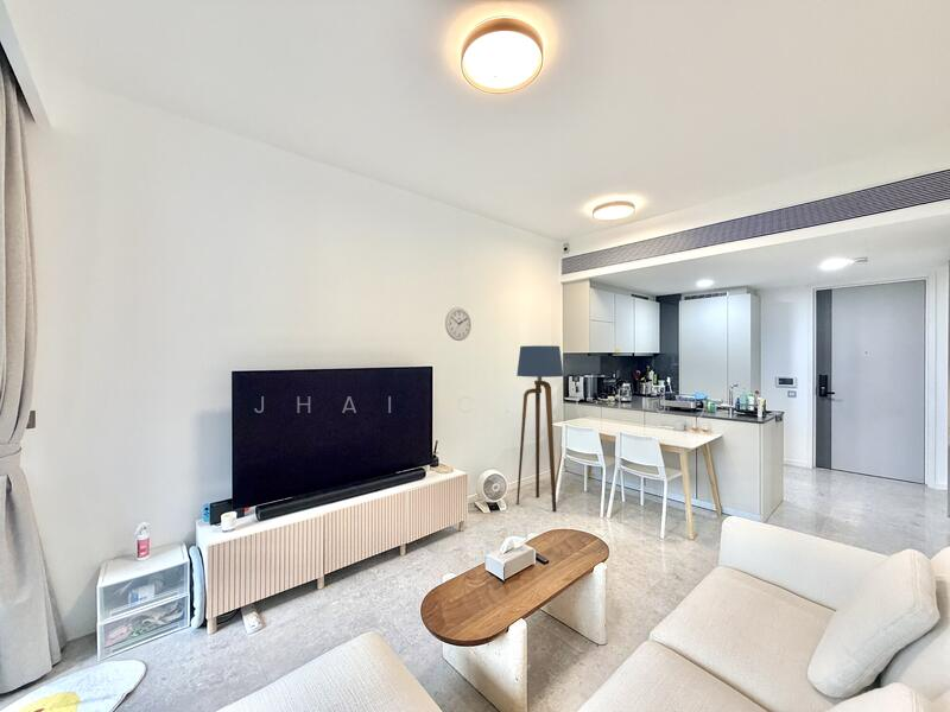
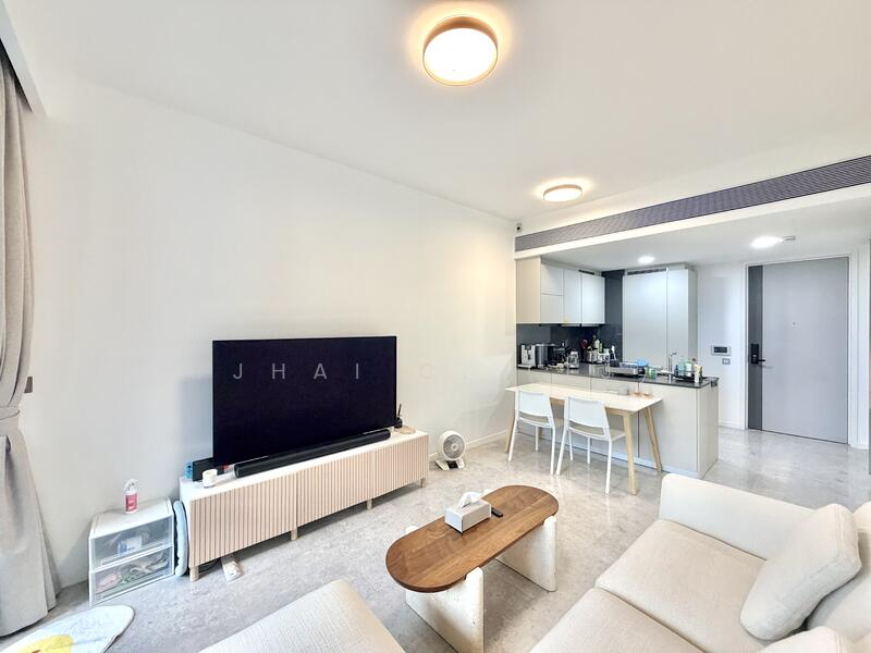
- floor lamp (539, 425)
- wall clock (458, 324)
